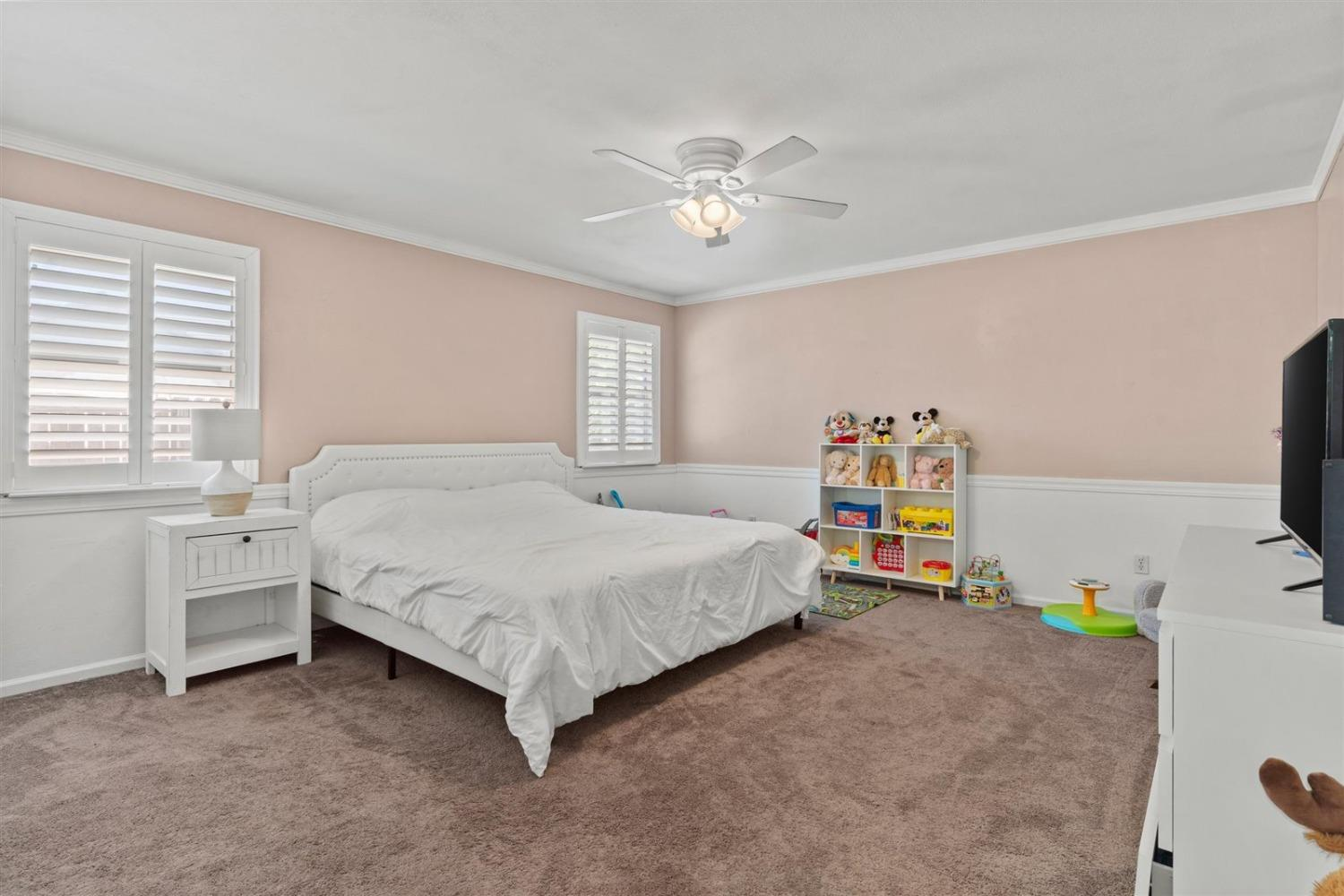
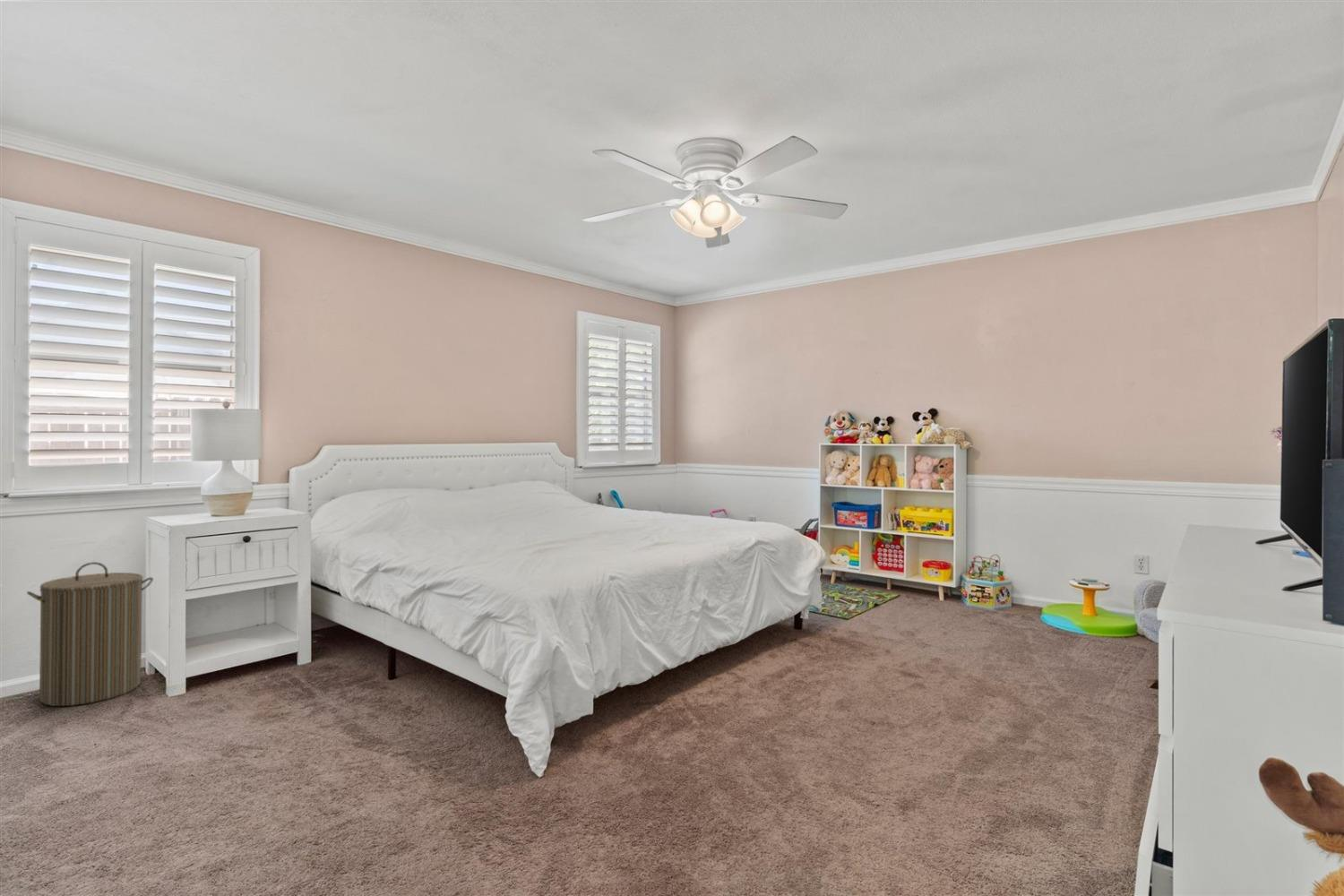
+ laundry hamper (92, 626)
